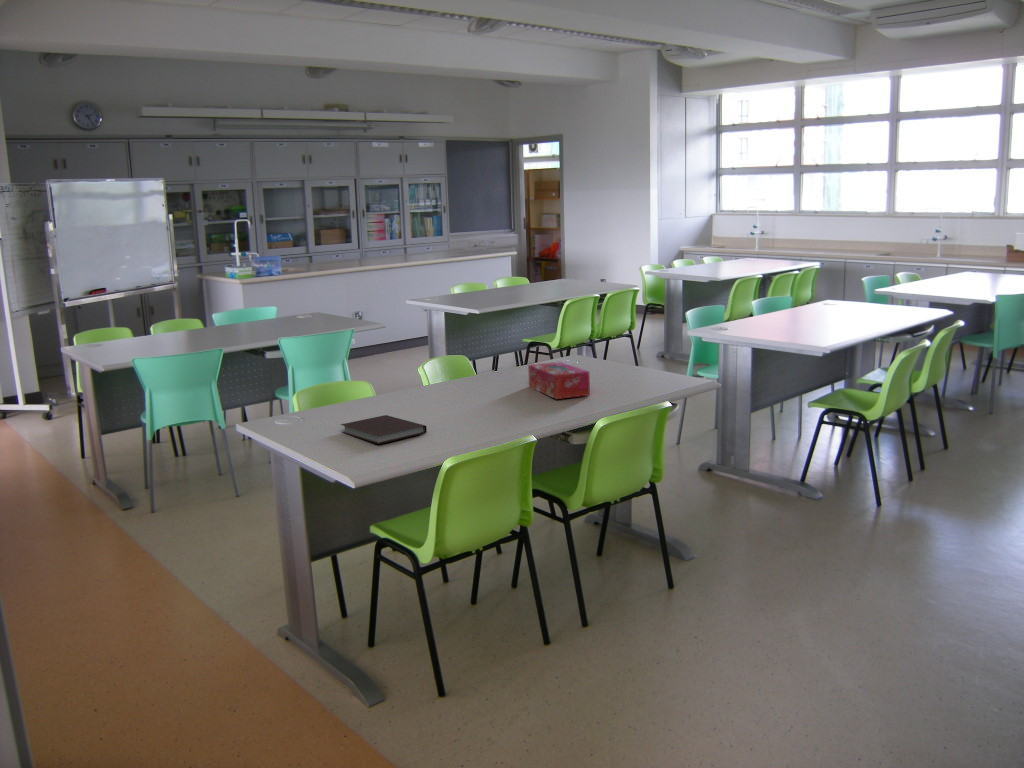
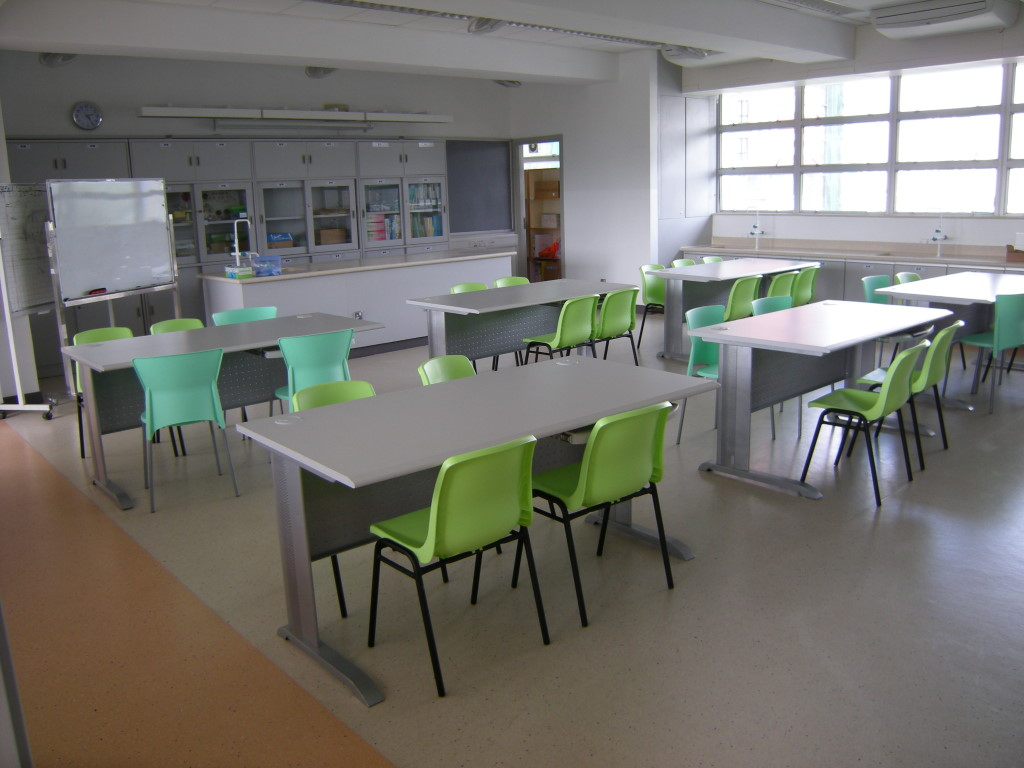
- notebook (383, 428)
- tissue box (558, 379)
